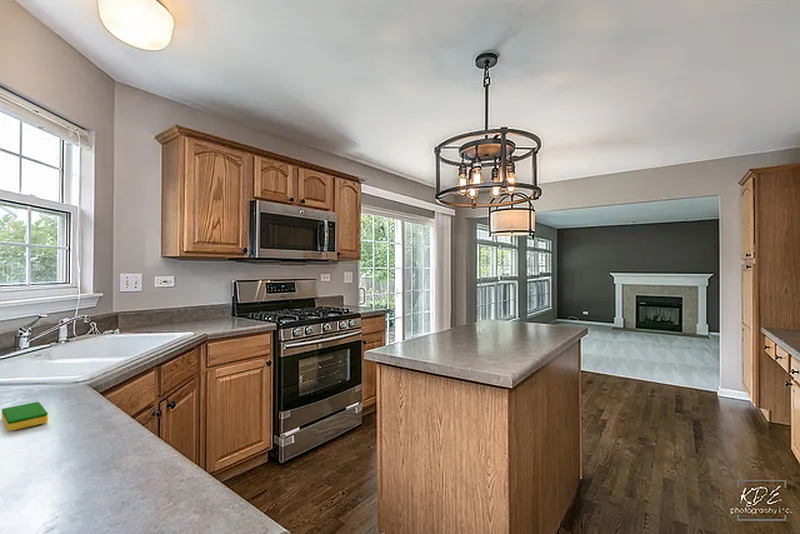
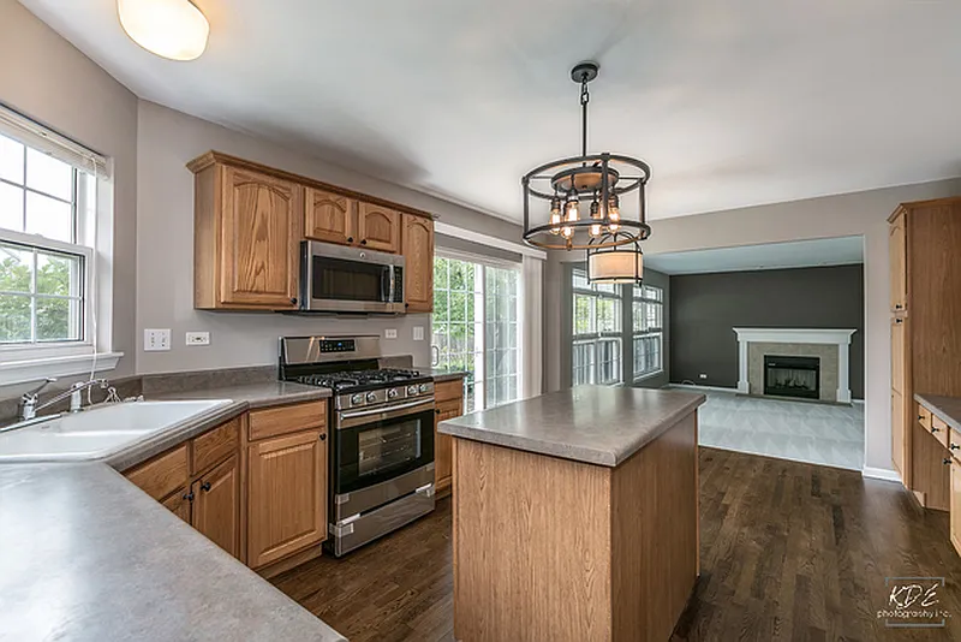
- dish sponge (24, 415)
